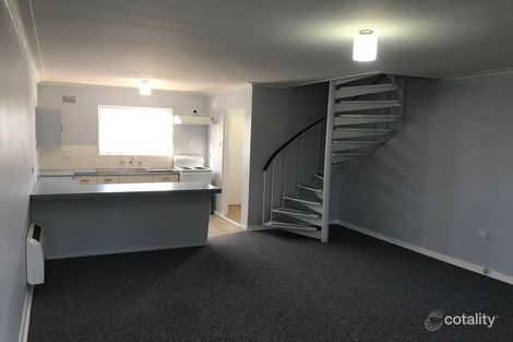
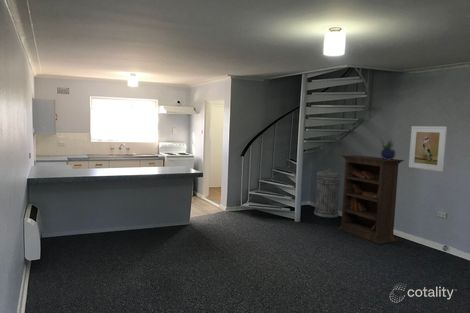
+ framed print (426, 148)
+ bookcase (368, 196)
+ trash can (327, 191)
+ potted plant (387, 148)
